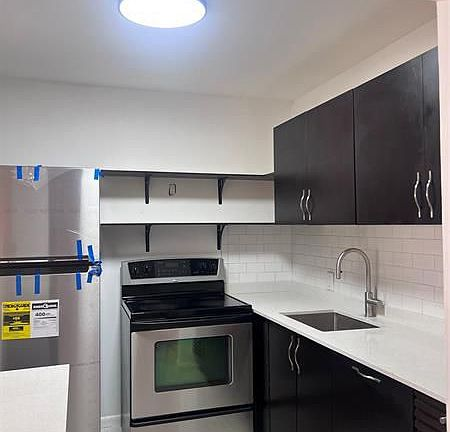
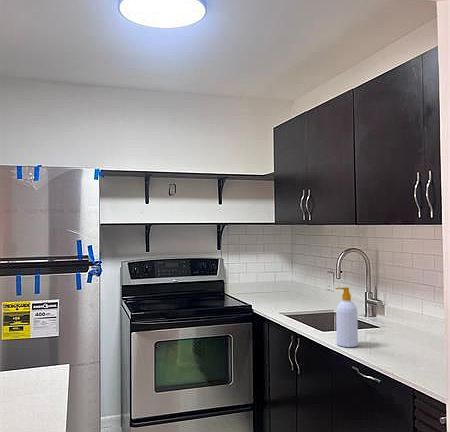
+ soap bottle (346, 315)
